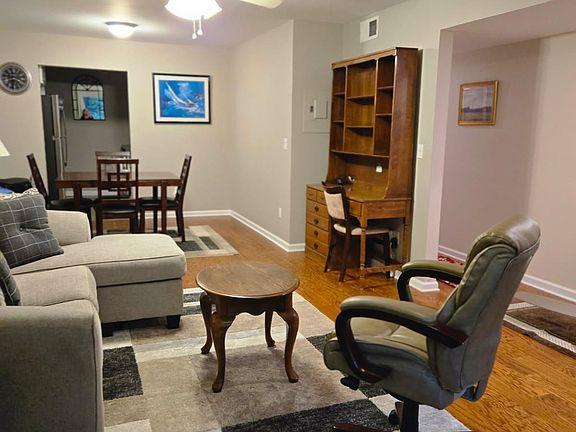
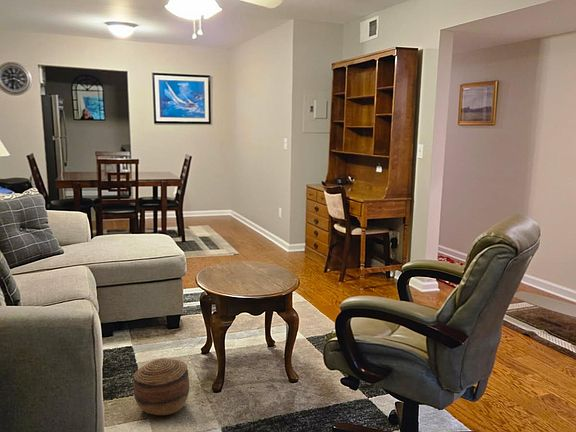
+ basket (161, 384)
